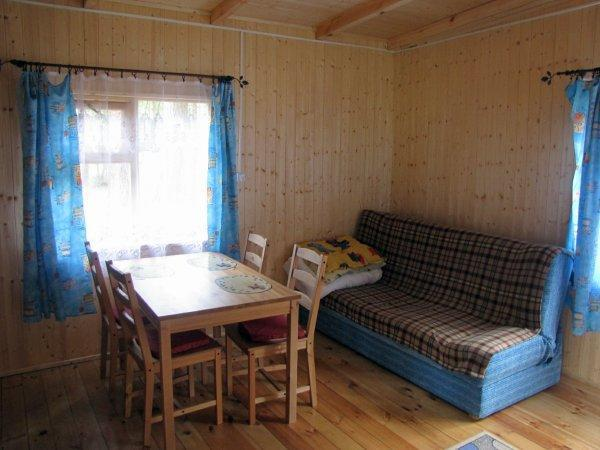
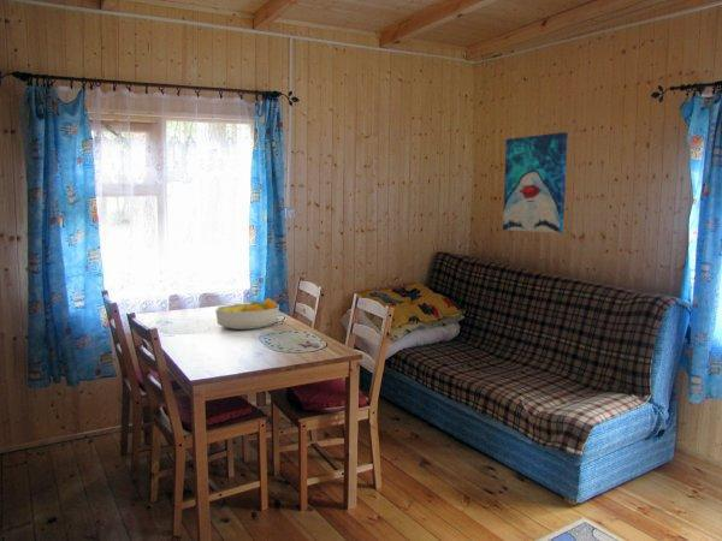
+ fruit bowl (248, 311)
+ wall art (533, 184)
